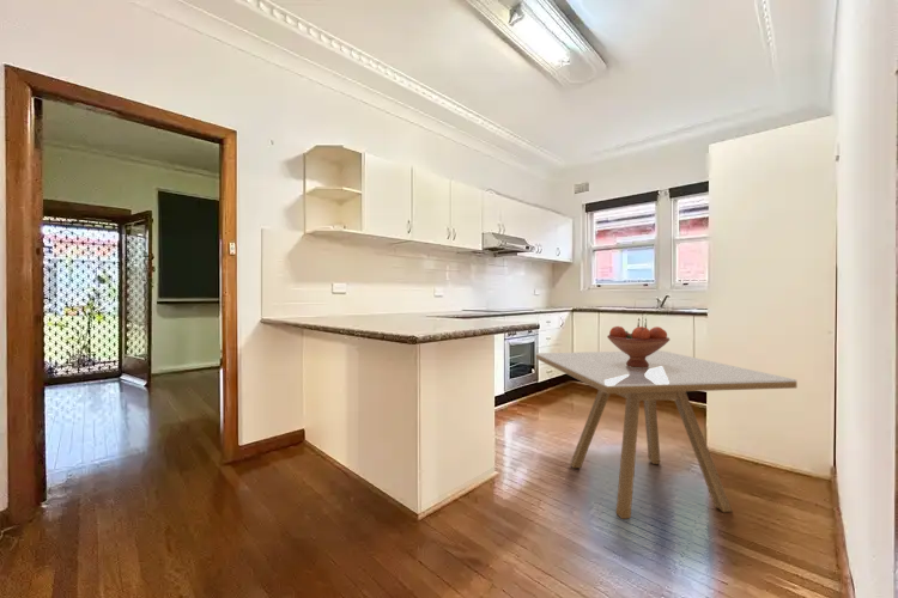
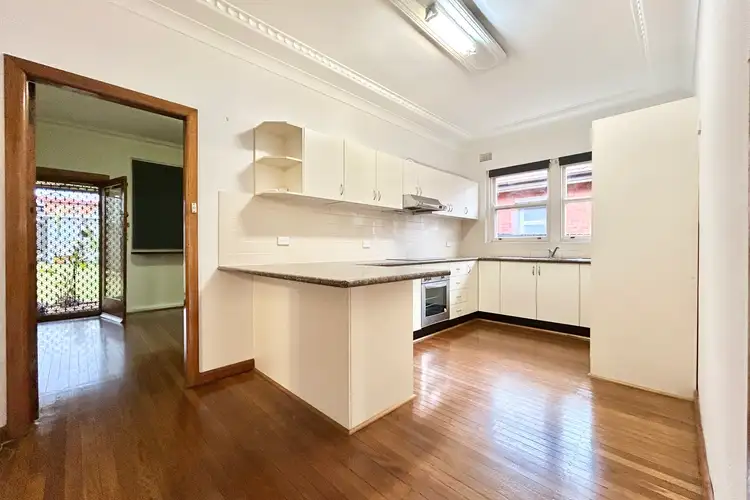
- fruit bowl (637, 344)
- dining table (637, 425)
